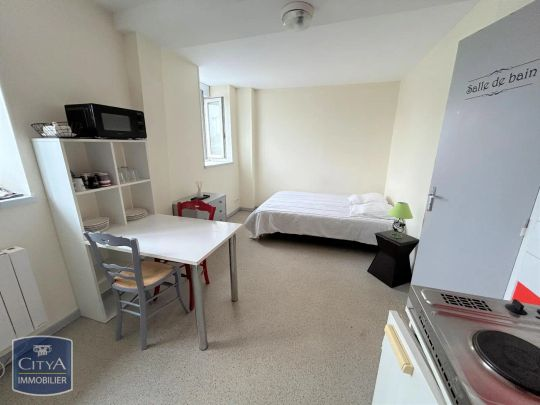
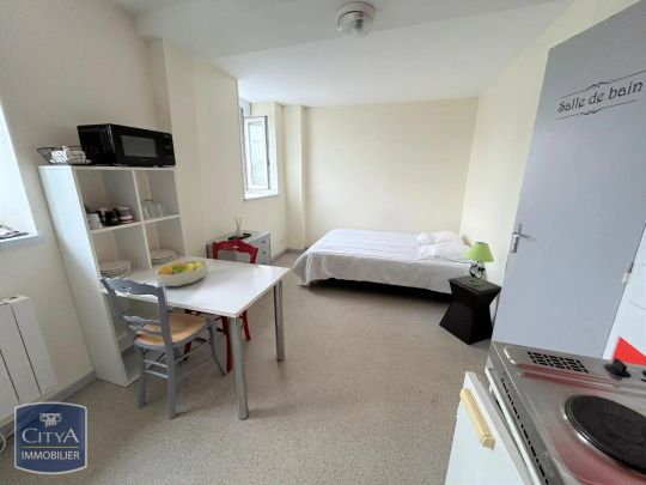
+ fruit bowl (183, 271)
